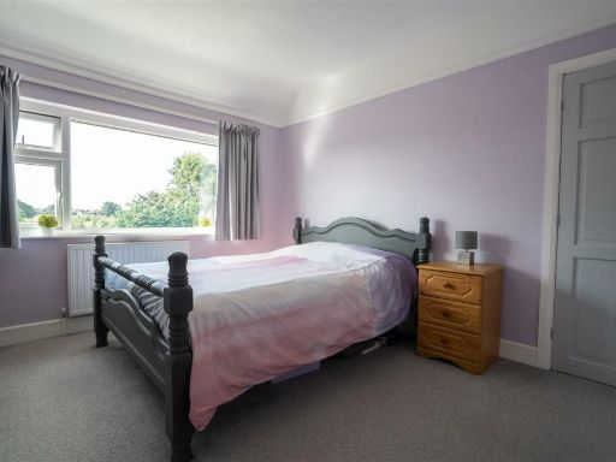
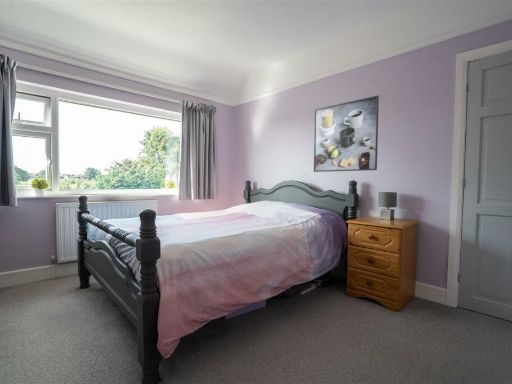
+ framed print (343, 137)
